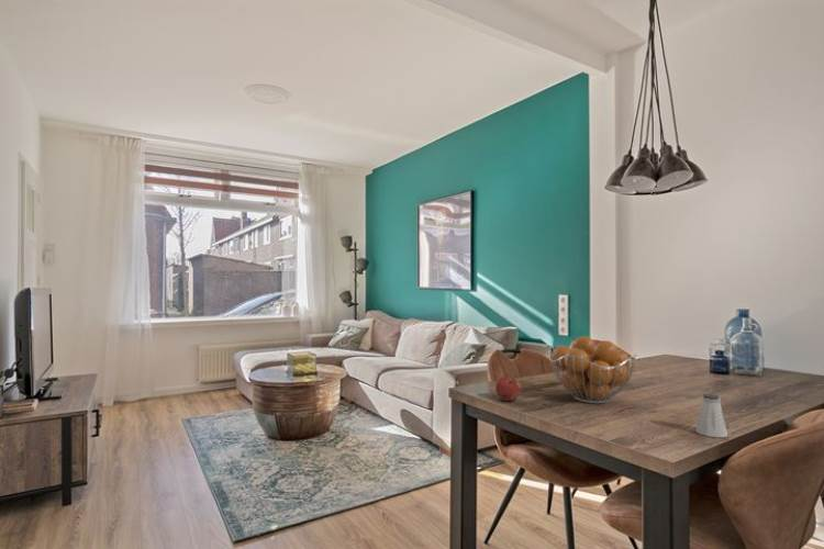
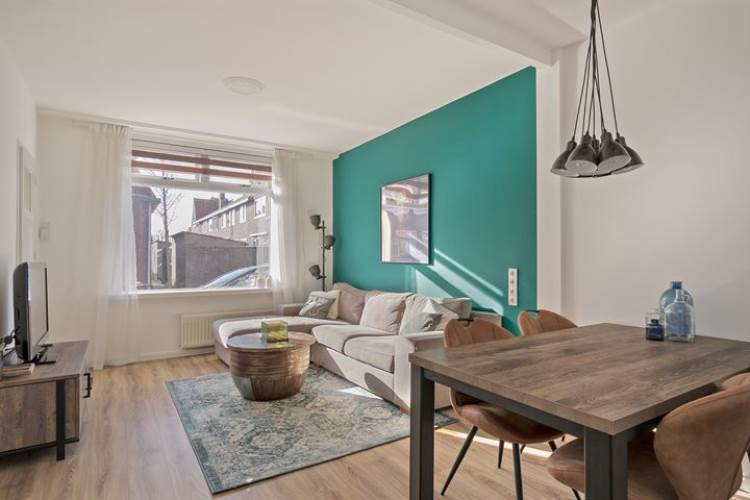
- fruit basket (591, 368)
- saltshaker (711, 414)
- apple (508, 388)
